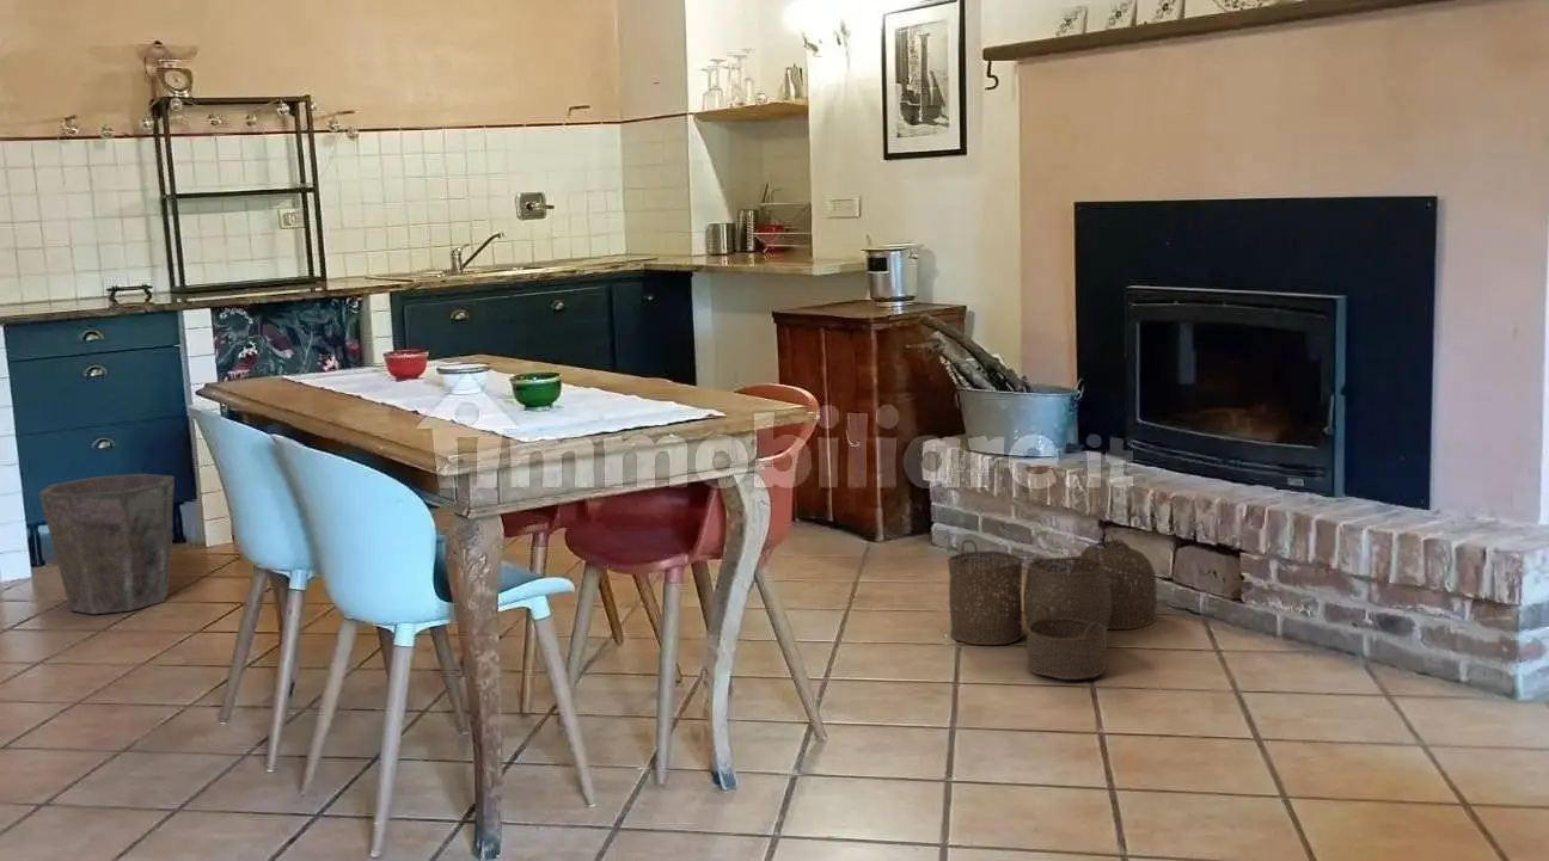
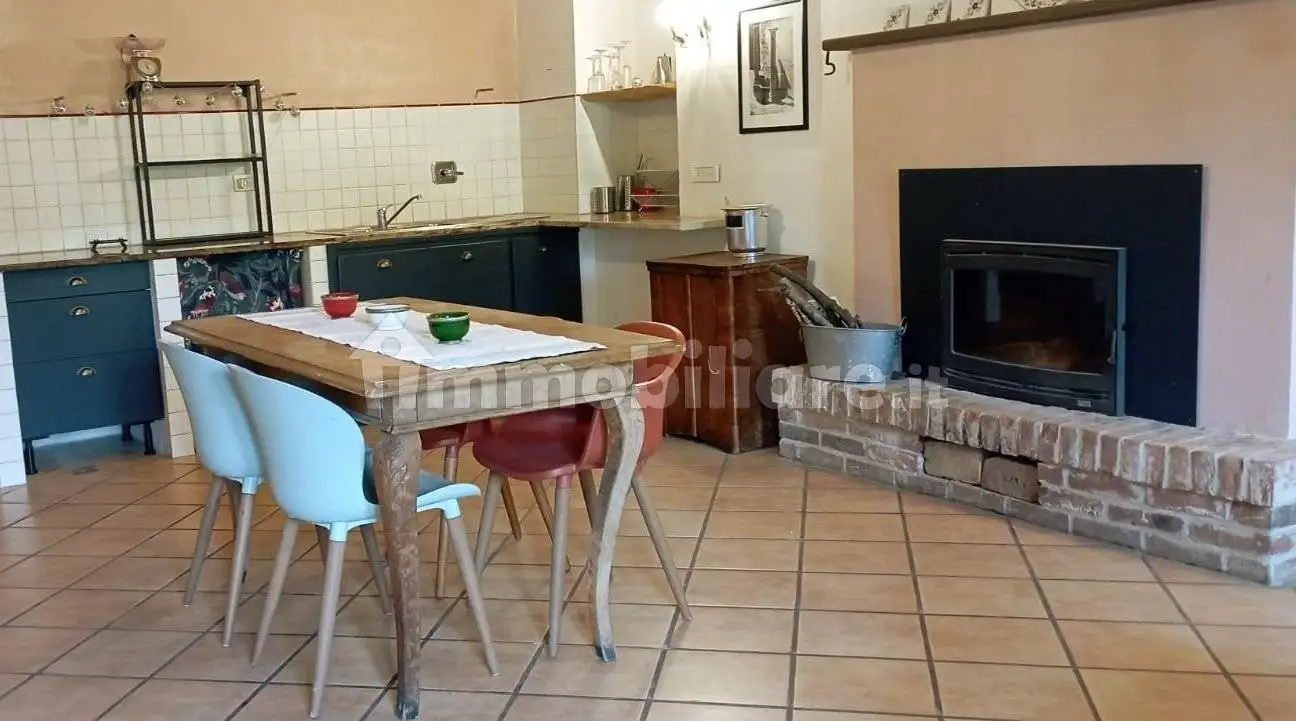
- waste bin (114, 543)
- woven basket (1078, 591)
